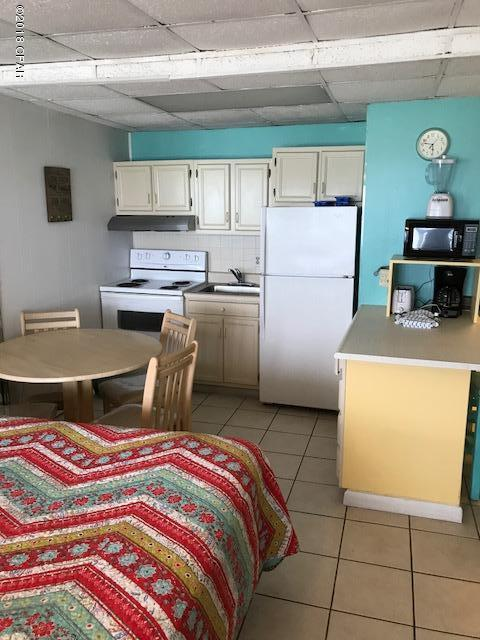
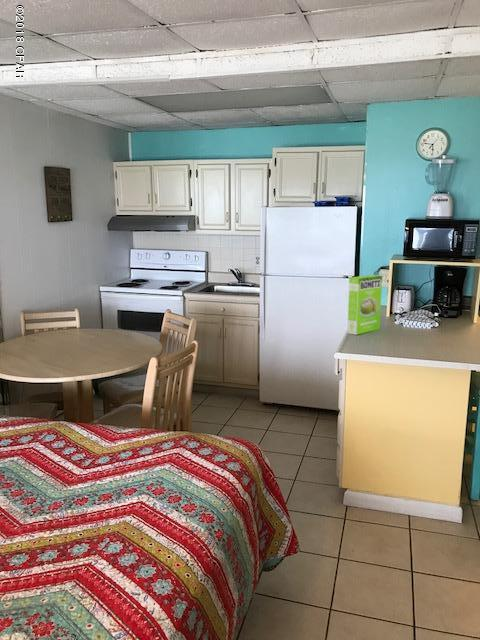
+ cake mix box (364, 304)
